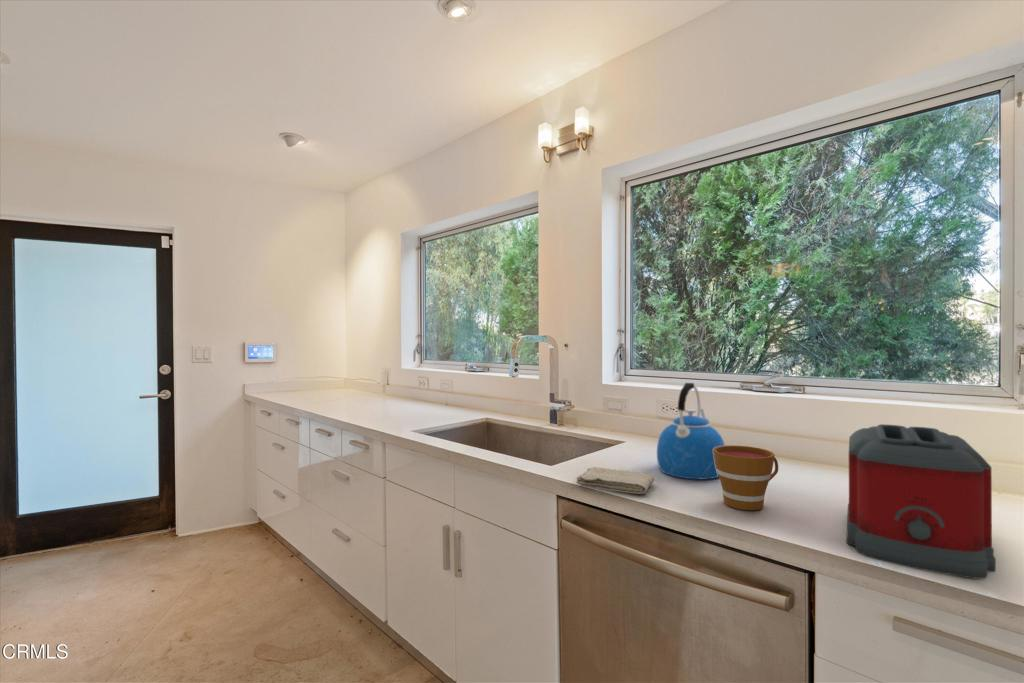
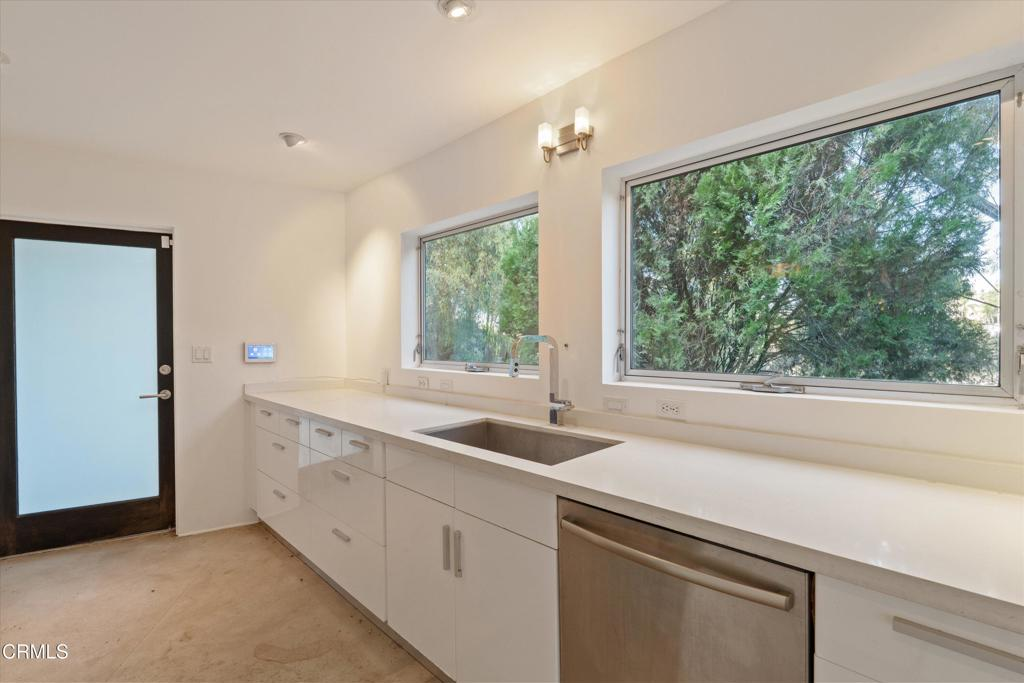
- toaster (910, 484)
- kettle (693, 425)
- cup (747, 477)
- washcloth (615, 479)
